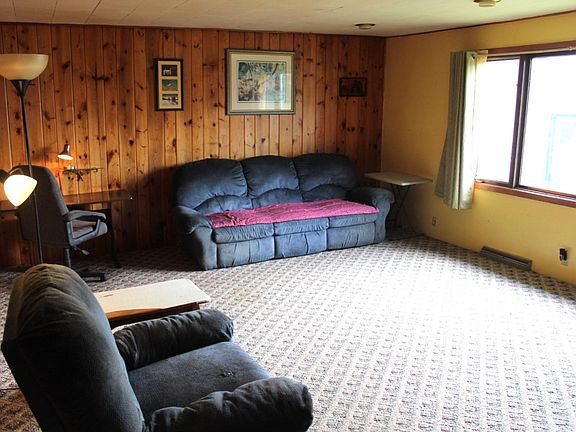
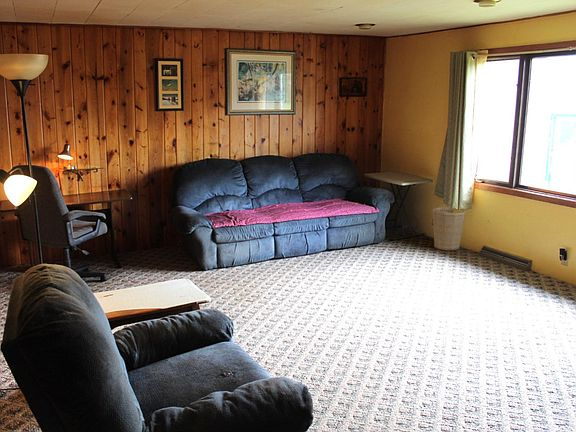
+ basket (448, 225)
